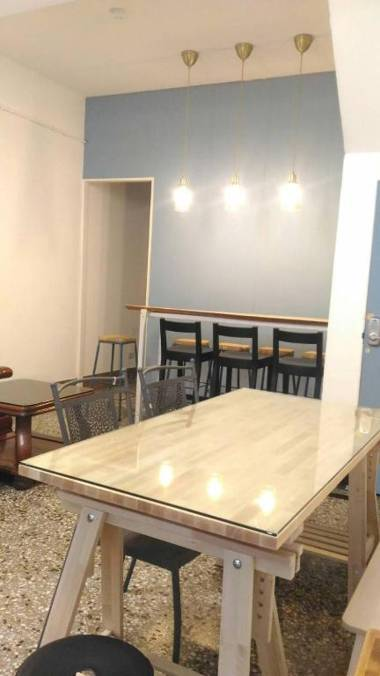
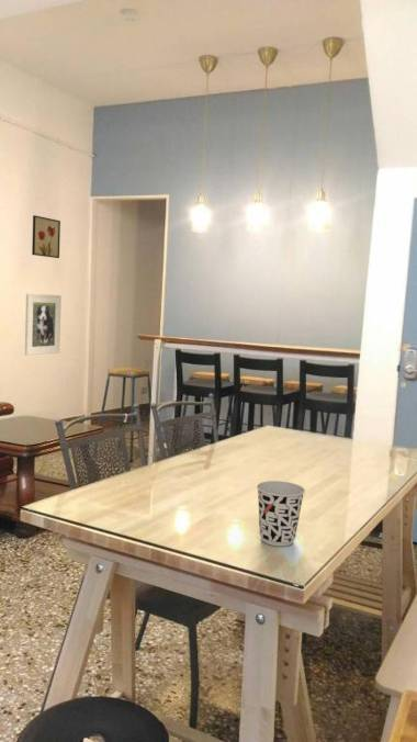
+ wall art (45, 237)
+ cup (279, 514)
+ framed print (43, 324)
